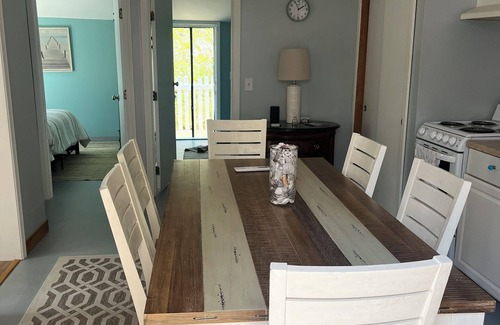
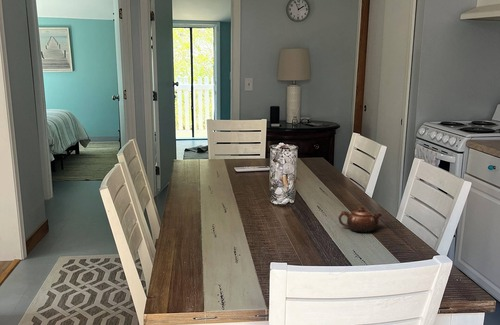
+ teapot (360, 217)
